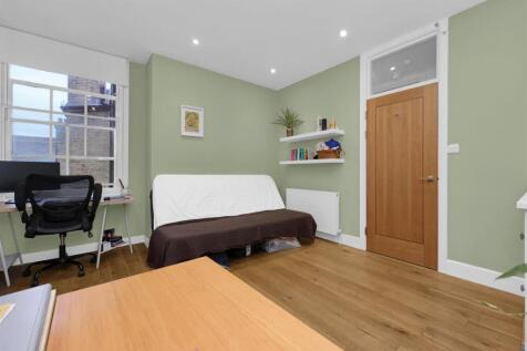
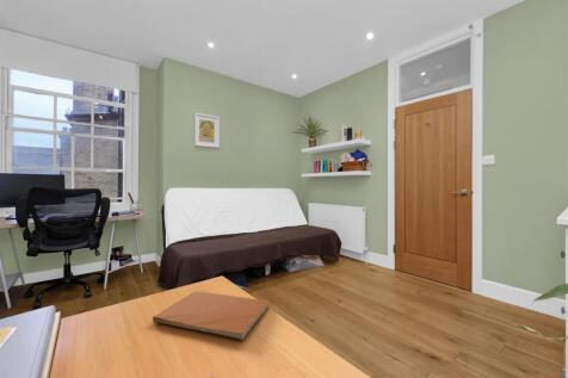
+ book (215, 310)
